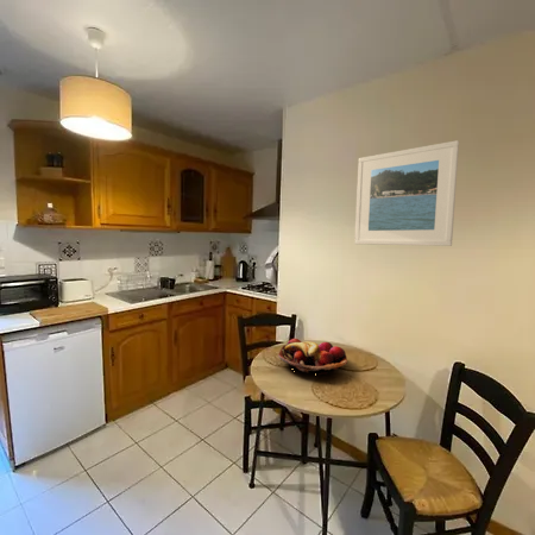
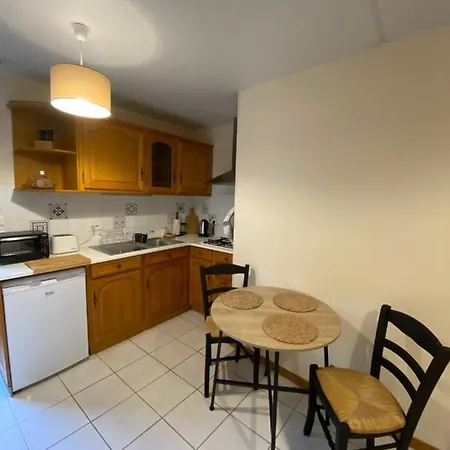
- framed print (401, 197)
- fruit basket (311, 354)
